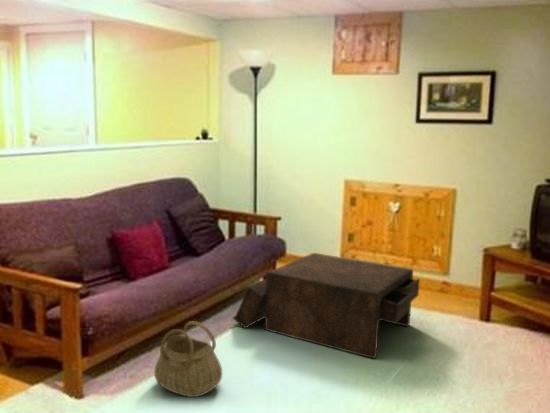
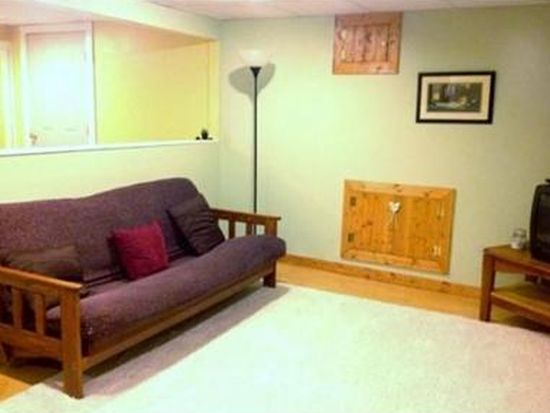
- coffee table (330, 298)
- basket (188, 356)
